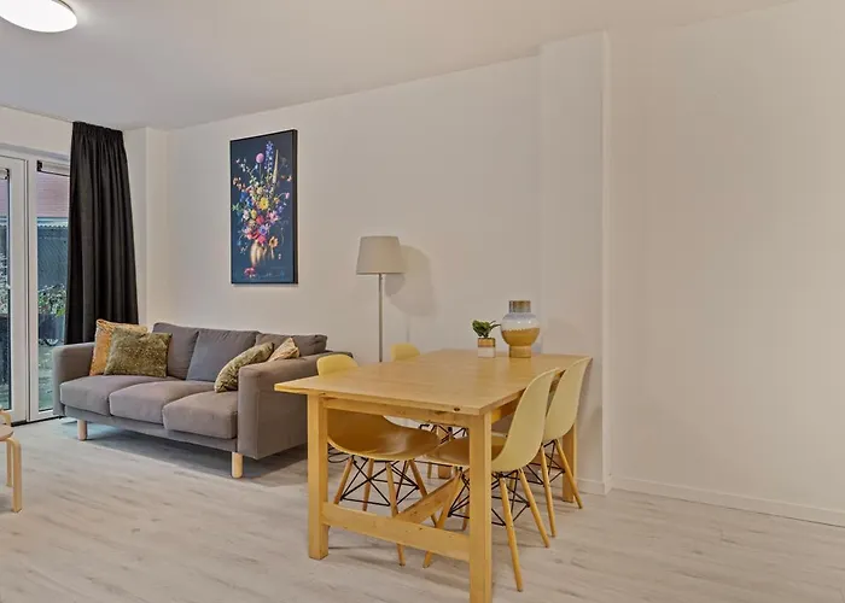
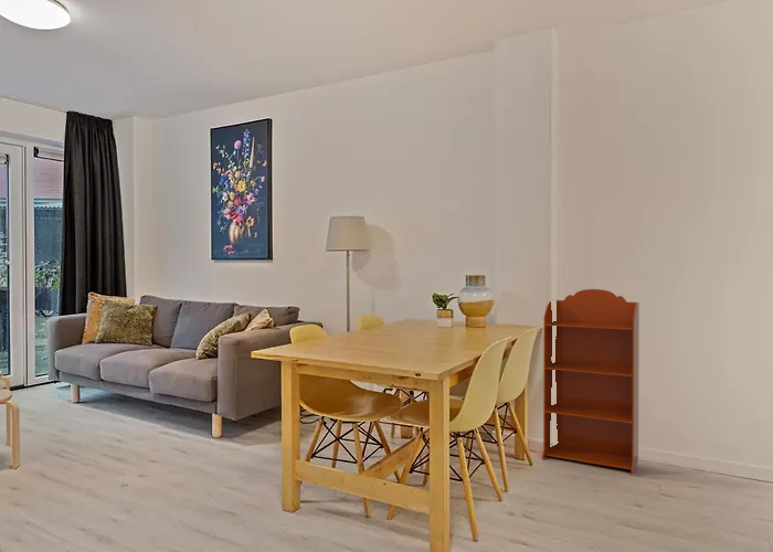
+ bookcase (590, 374)
